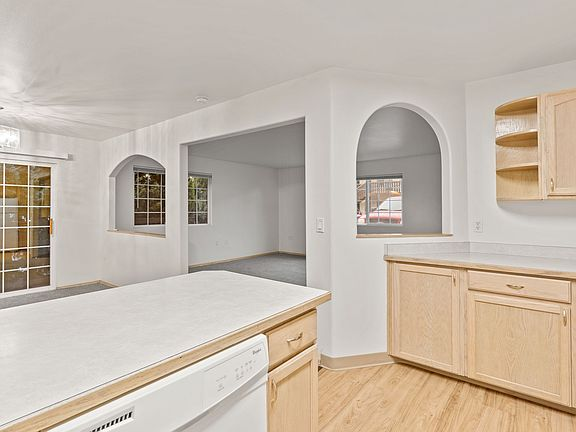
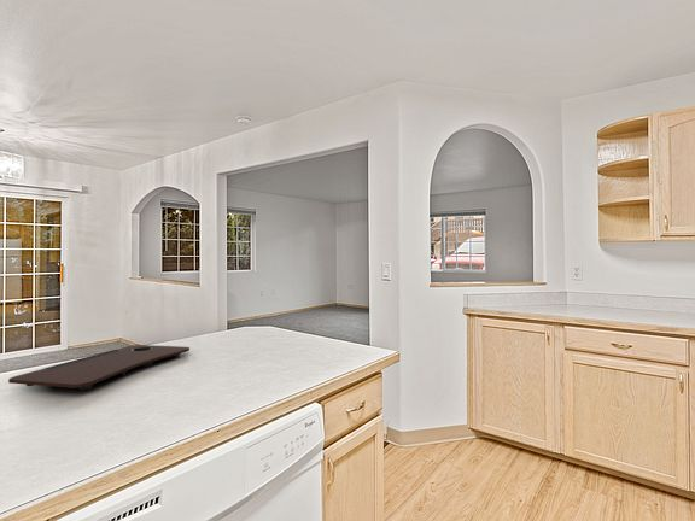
+ cutting board (112, 364)
